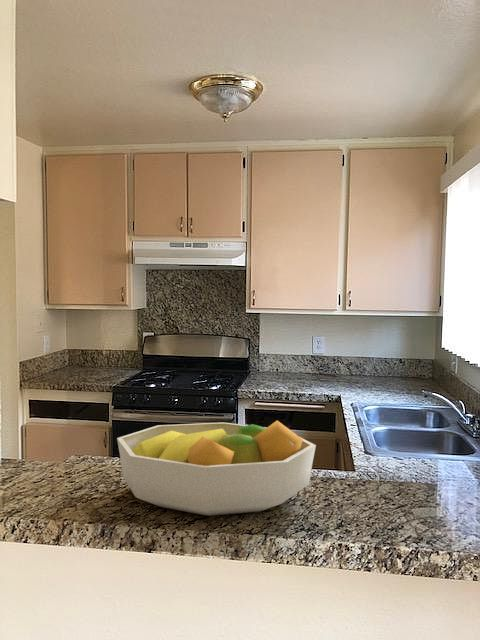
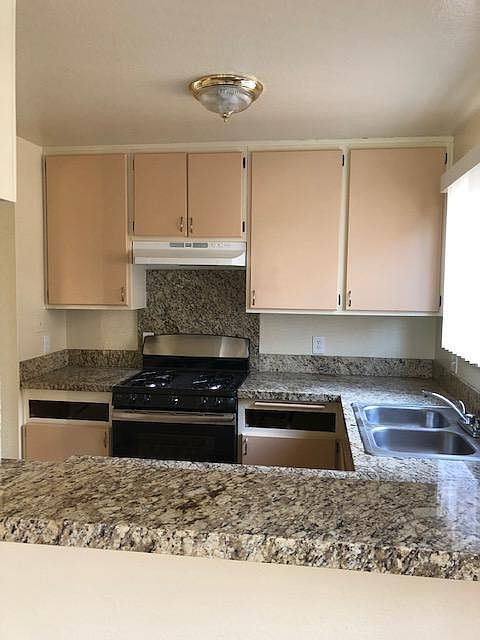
- fruit bowl (214, 455)
